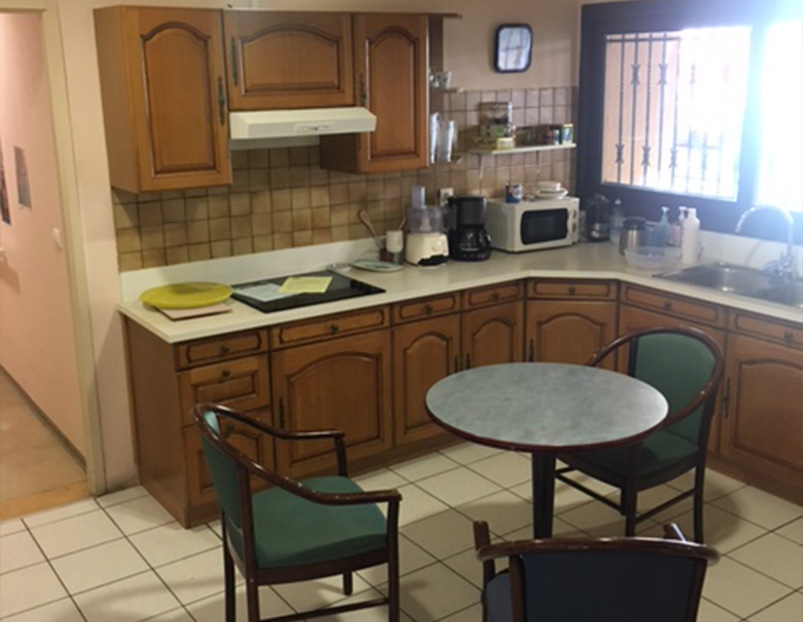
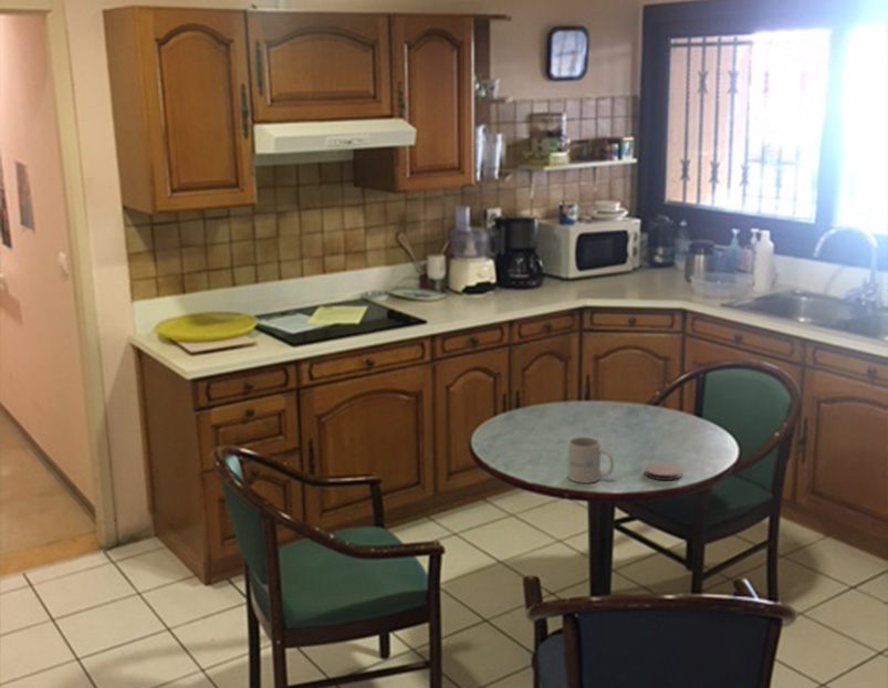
+ mug (589, 460)
+ coaster (662, 470)
